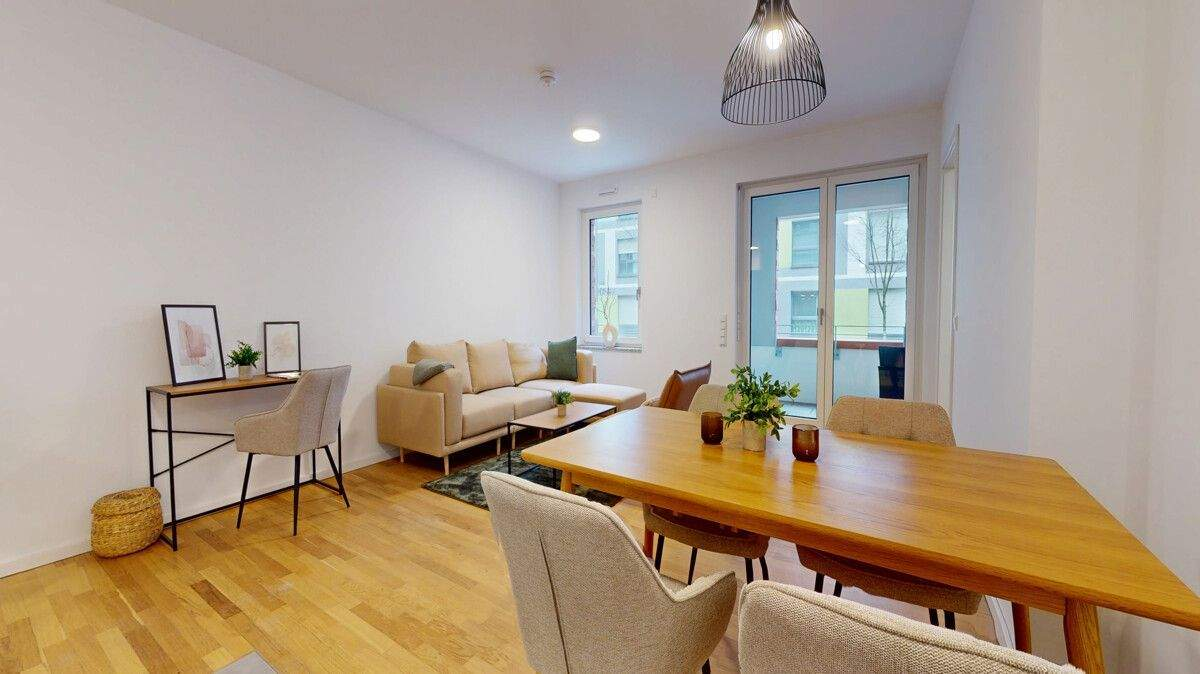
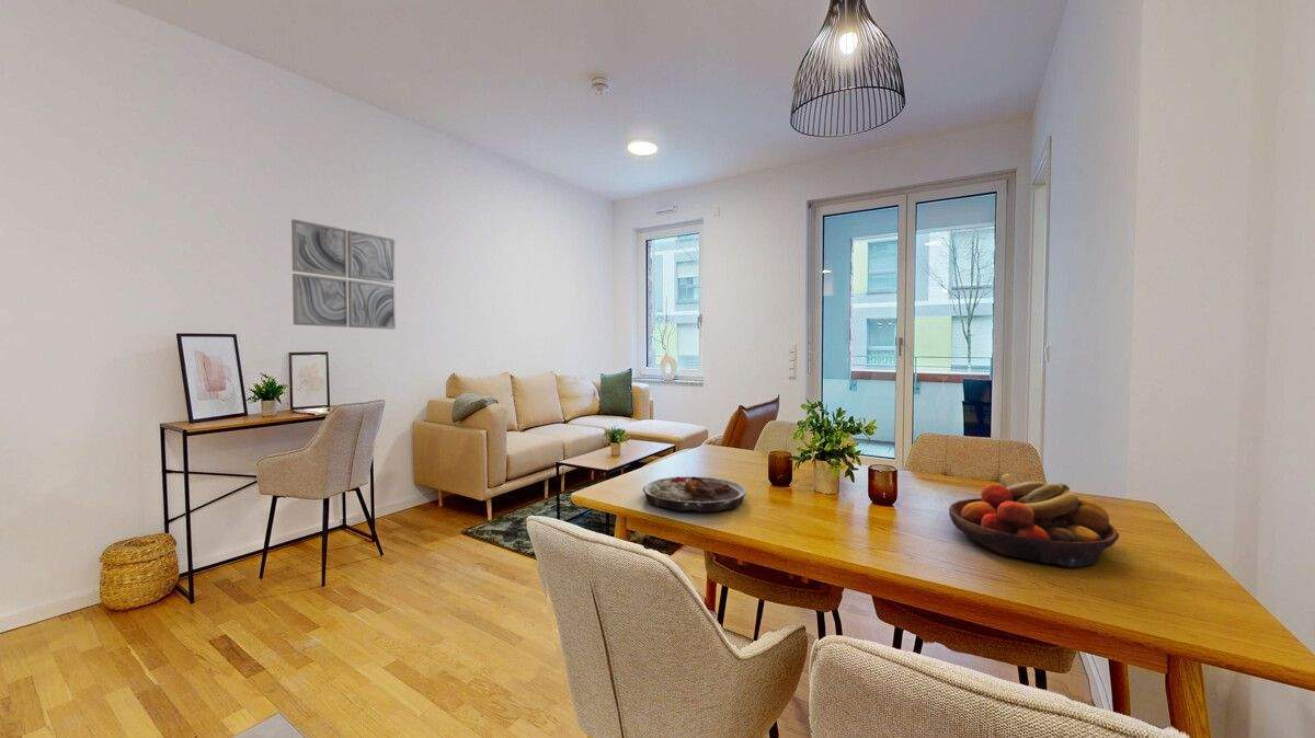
+ fruit bowl (1026, 511)
+ plate (694, 488)
+ wall art (348, 277)
